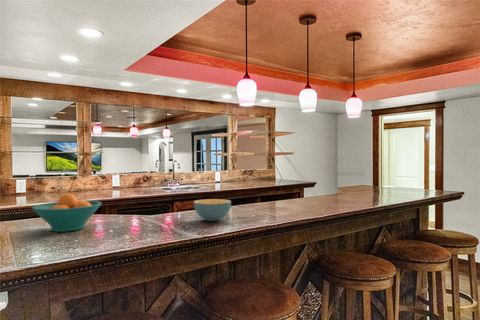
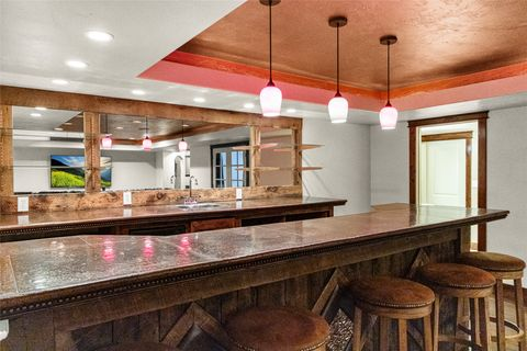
- cereal bowl (212, 210)
- fruit bowl (68, 211)
